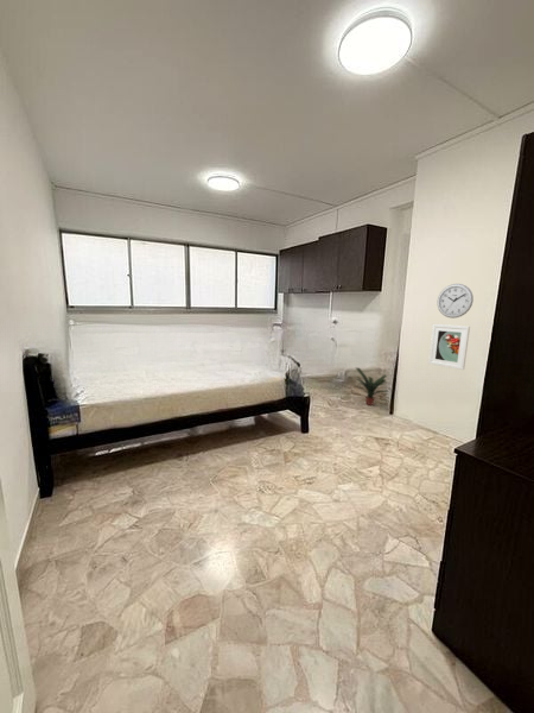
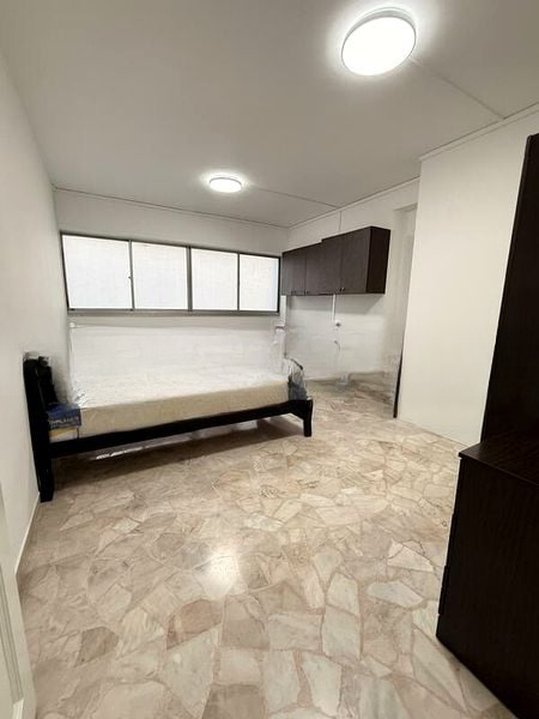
- wall clock (453, 301)
- potted plant (369, 386)
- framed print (447, 346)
